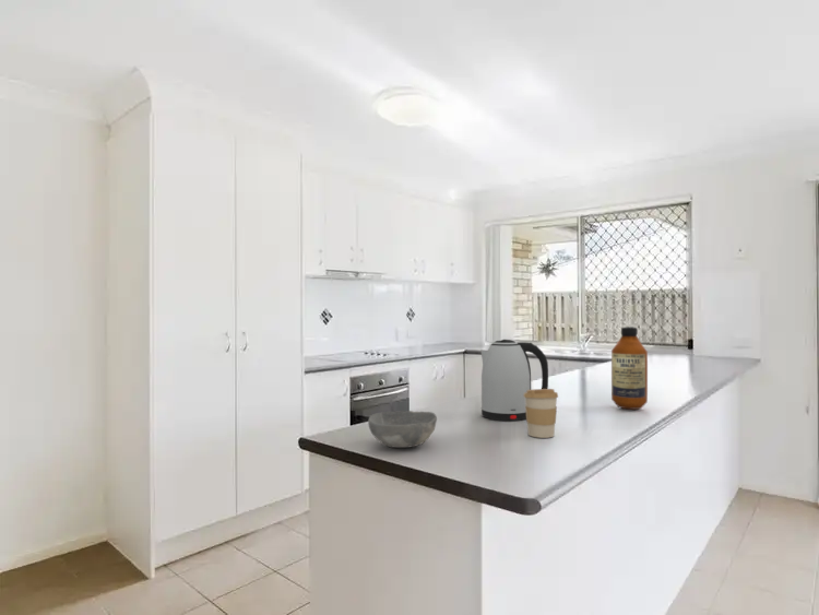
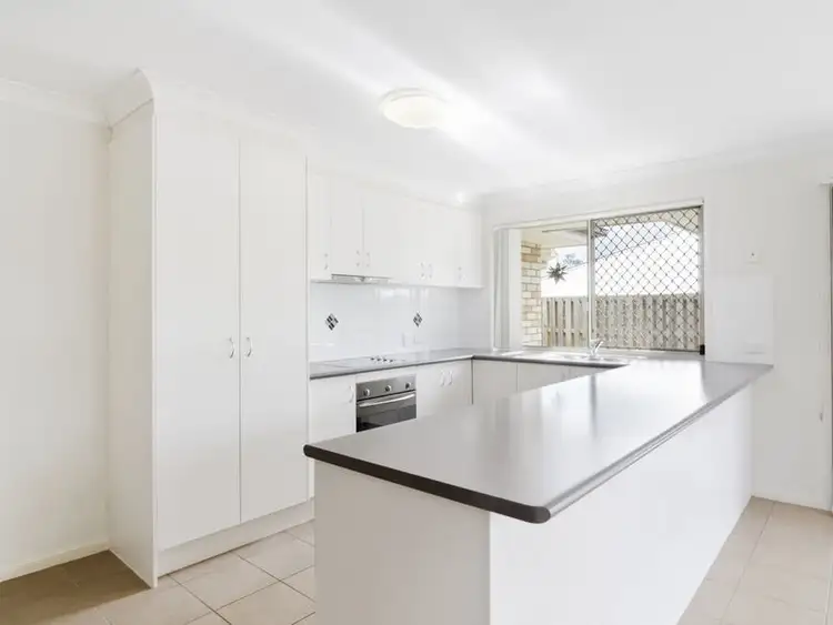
- bottle (629, 367)
- bowl (402, 430)
- kettle (514, 377)
- coffee cup (541, 411)
